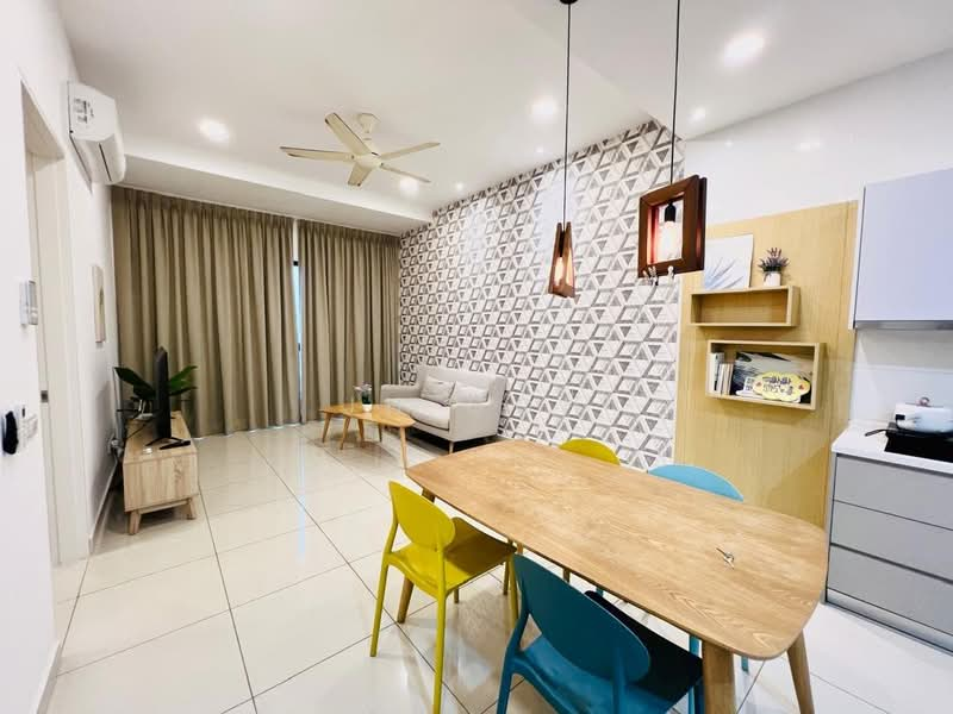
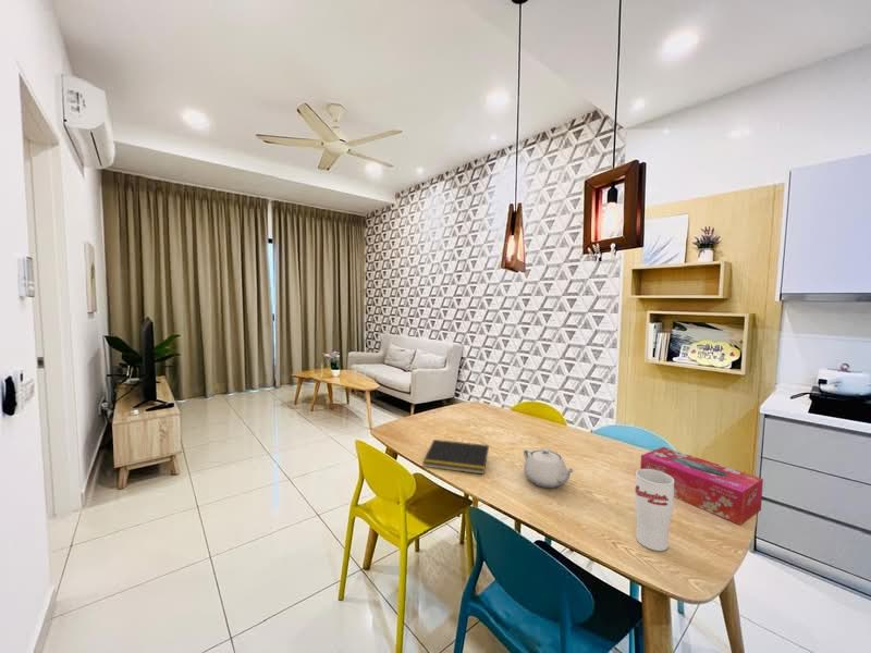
+ cup (652, 509)
+ notepad (456, 455)
+ tissue box (697, 480)
+ teapot (547, 465)
